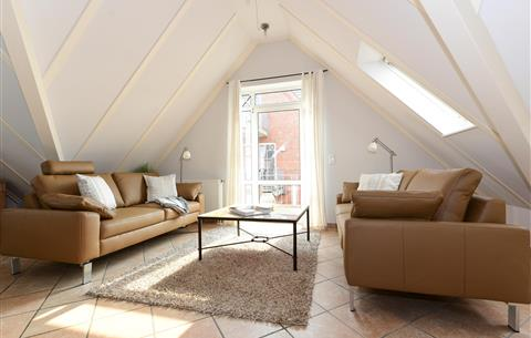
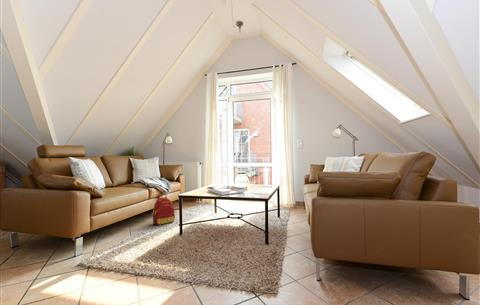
+ backpack (163, 208)
